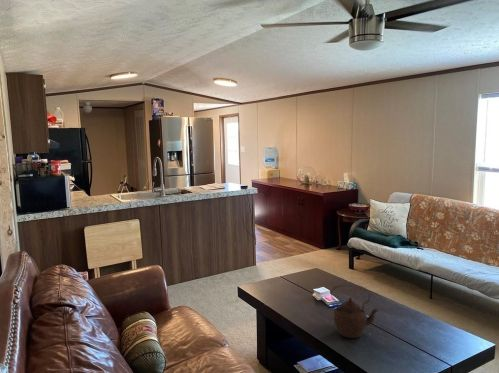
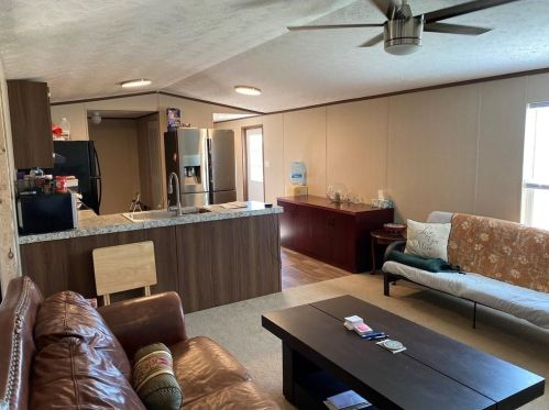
- teapot (354, 309)
